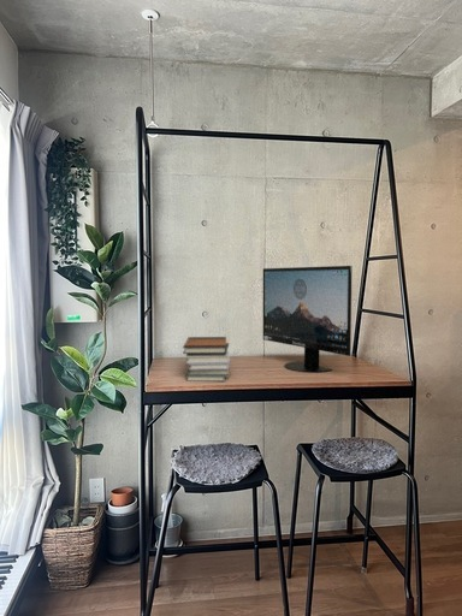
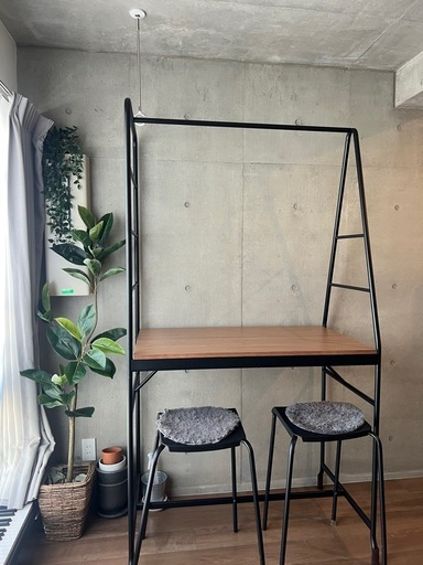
- monitor (303, 318)
- book stack (207, 357)
